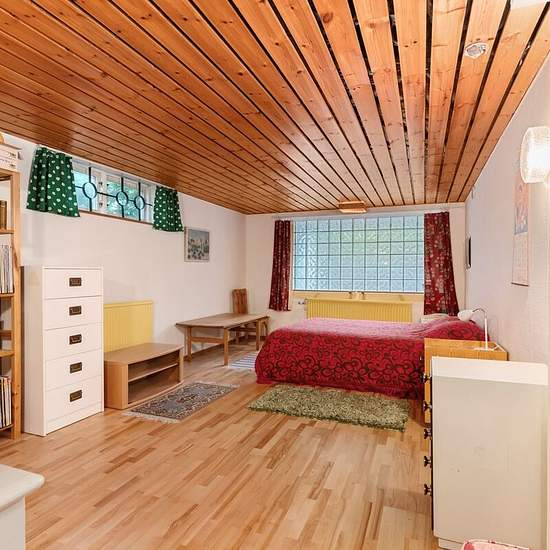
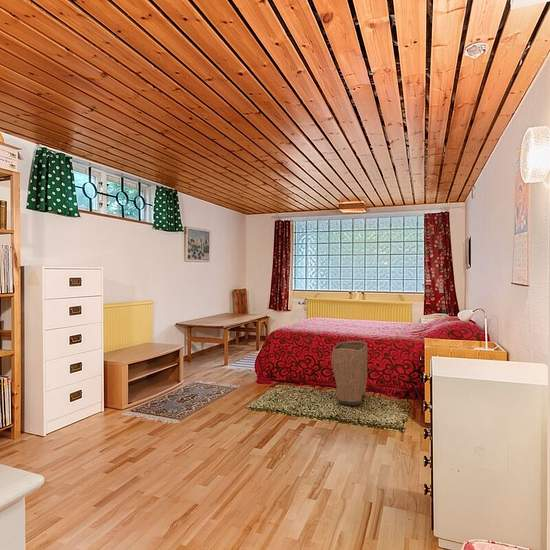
+ laundry basket (350, 371)
